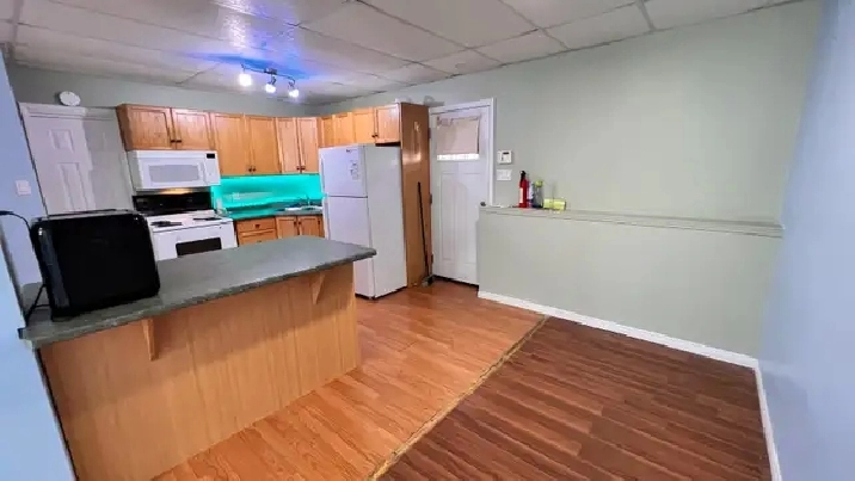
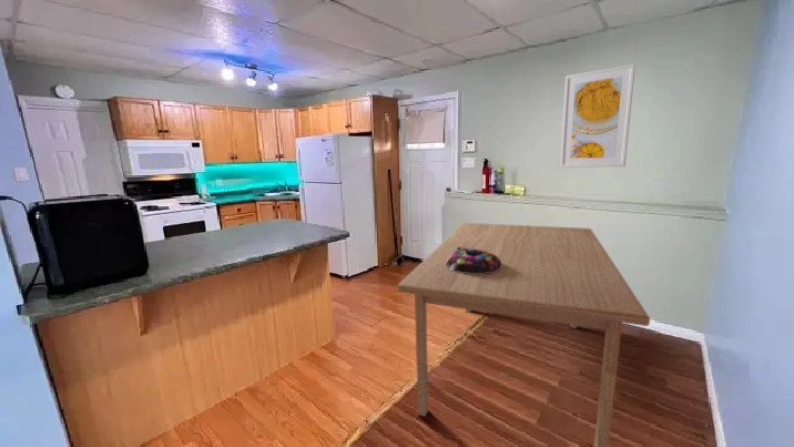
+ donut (472, 257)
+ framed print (594, 120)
+ table (515, 307)
